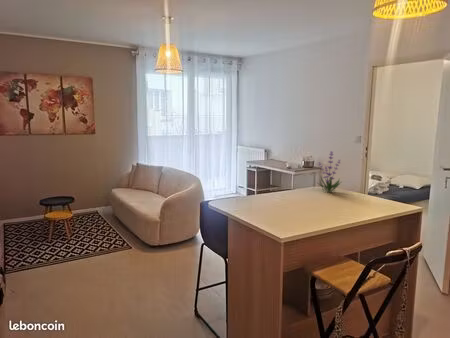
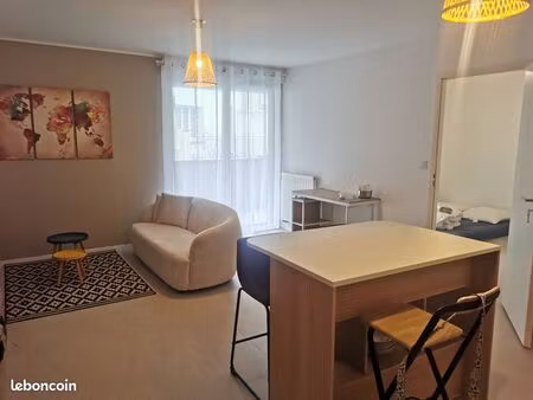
- plant (329, 171)
